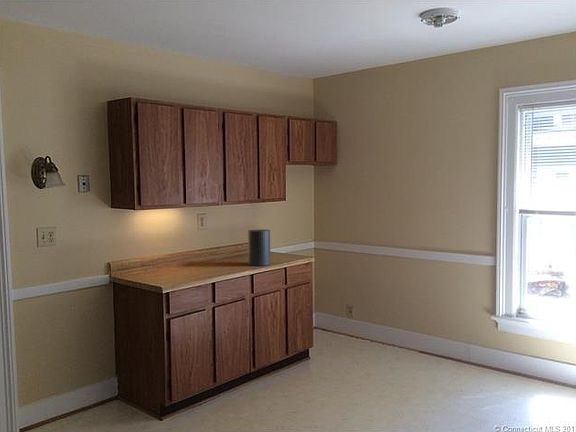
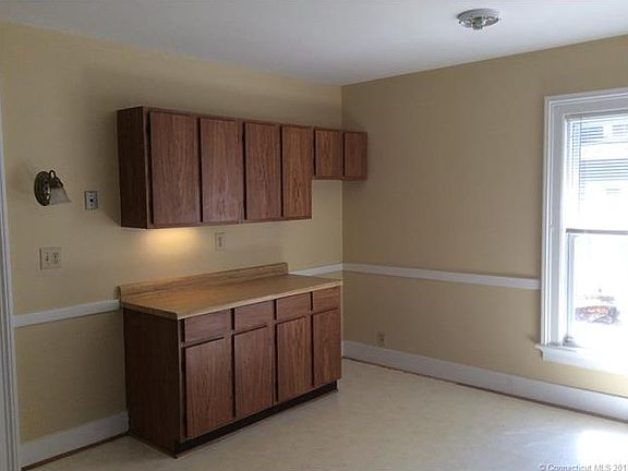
- canister (259, 247)
